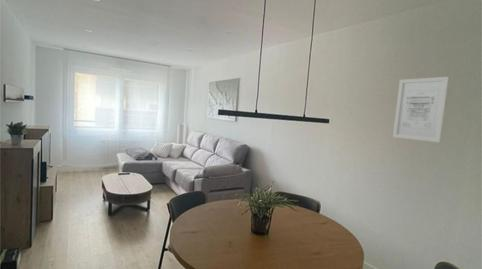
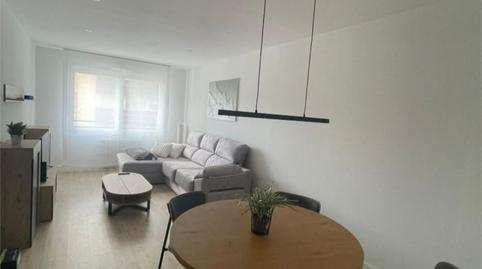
- wall art (418, 109)
